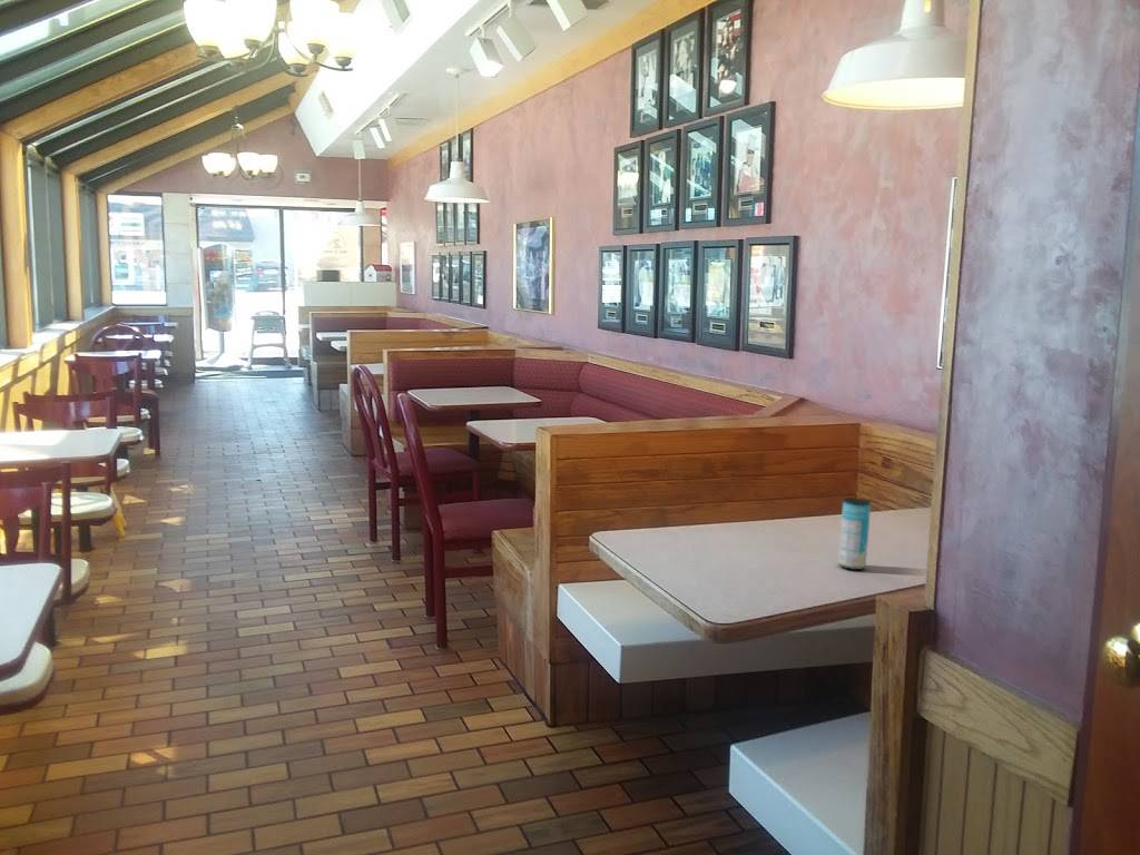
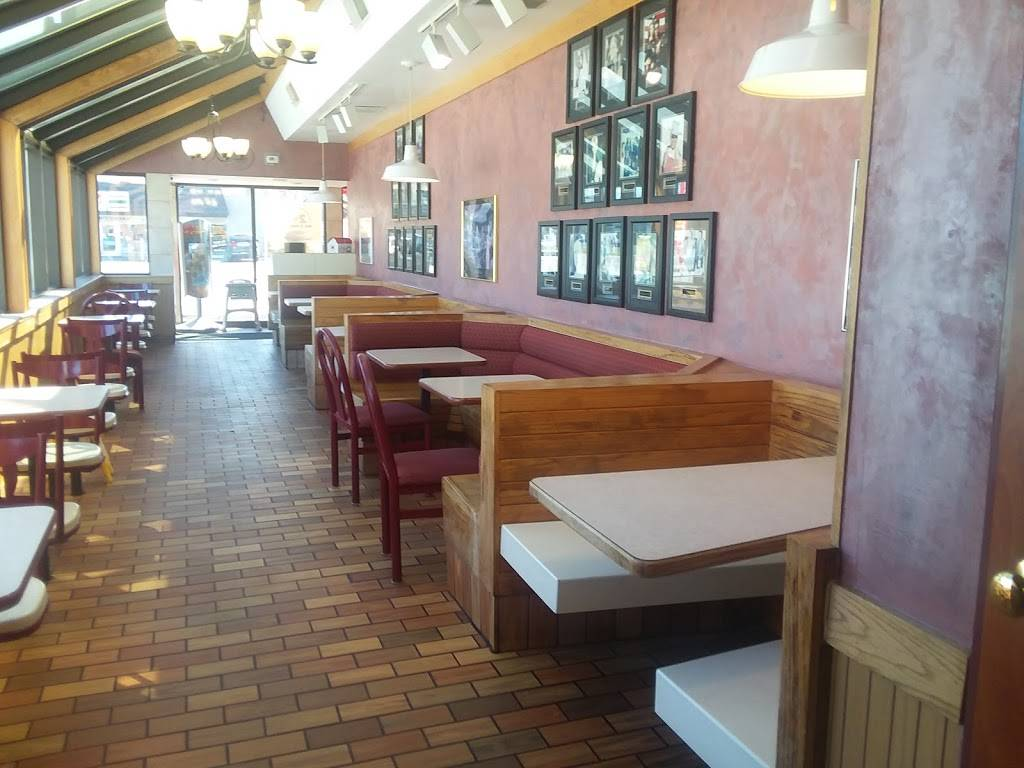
- beverage can (854, 533)
